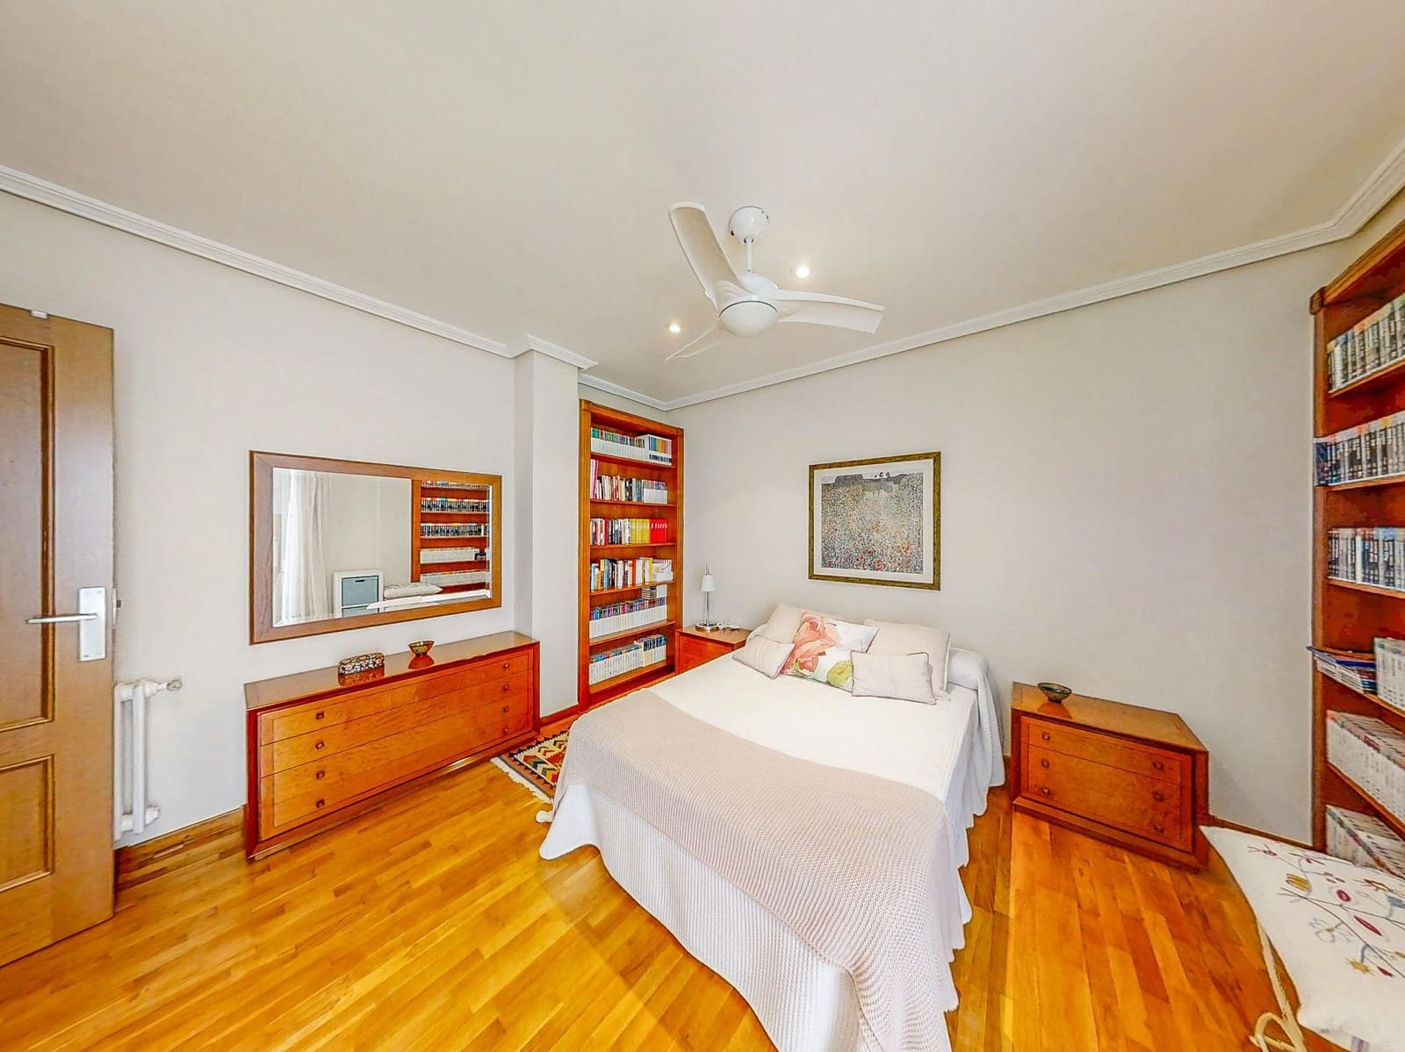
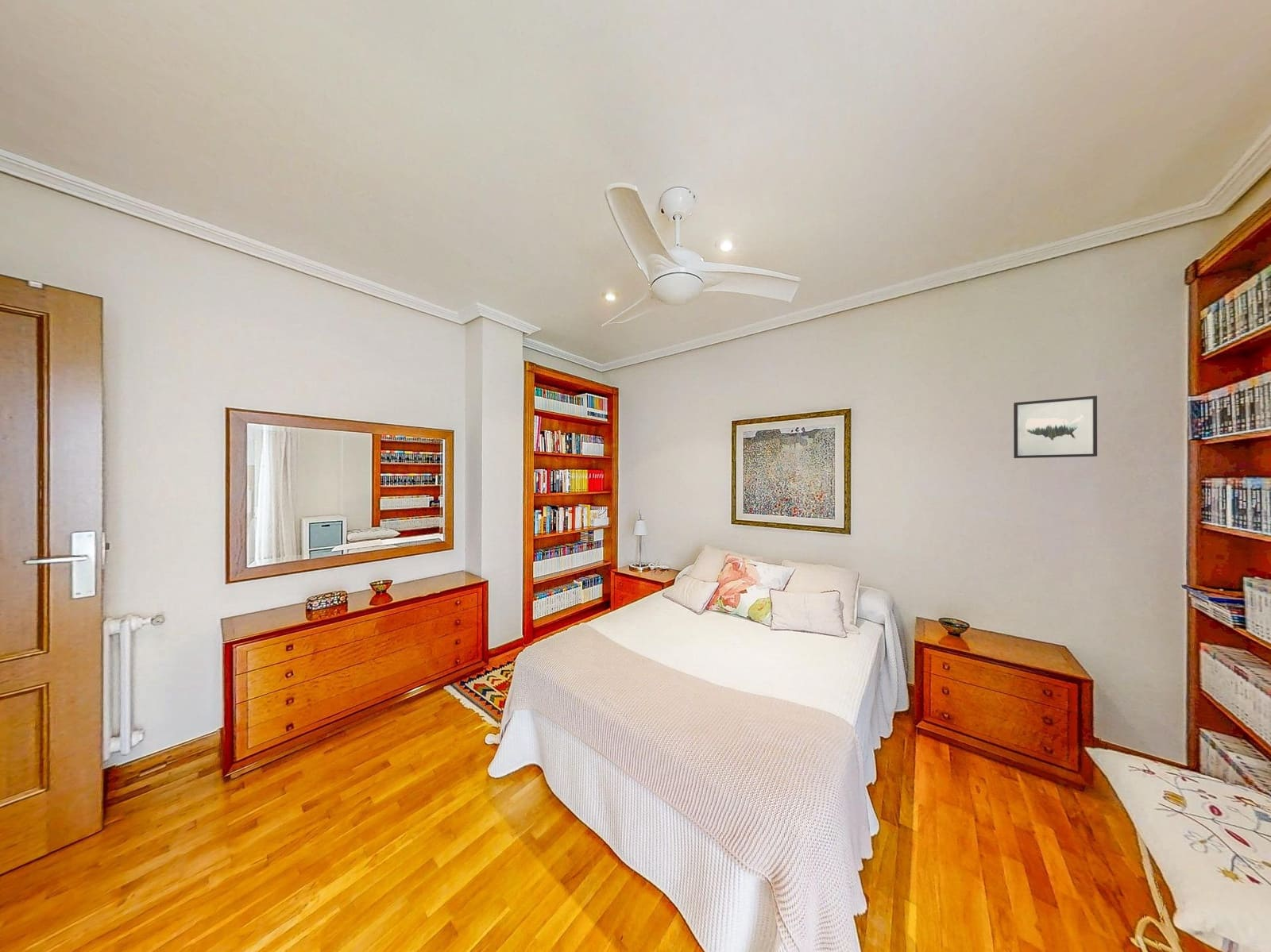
+ wall art (1053, 428)
